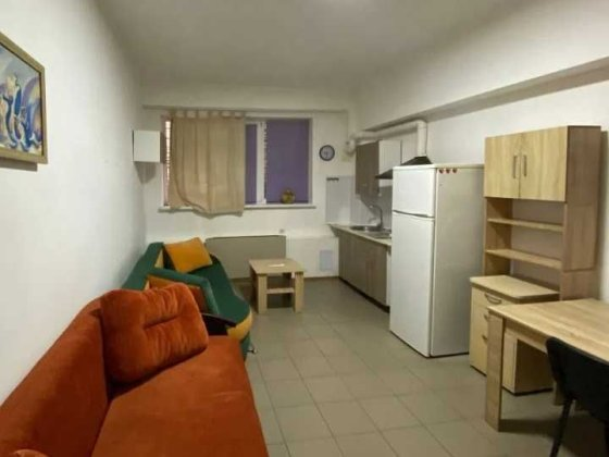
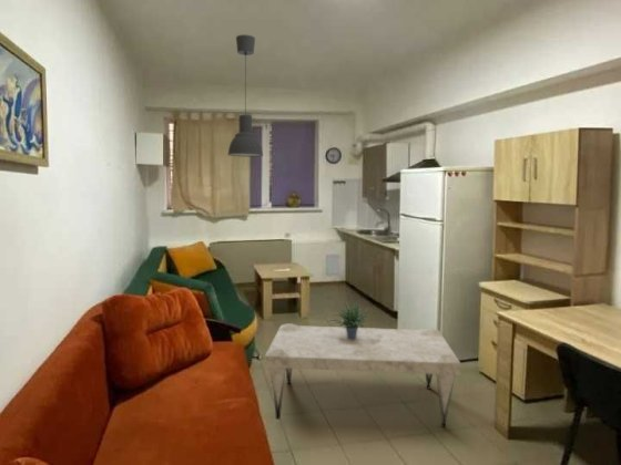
+ ceiling light (245, 96)
+ potted plant (349, 316)
+ coffee table (359, 370)
